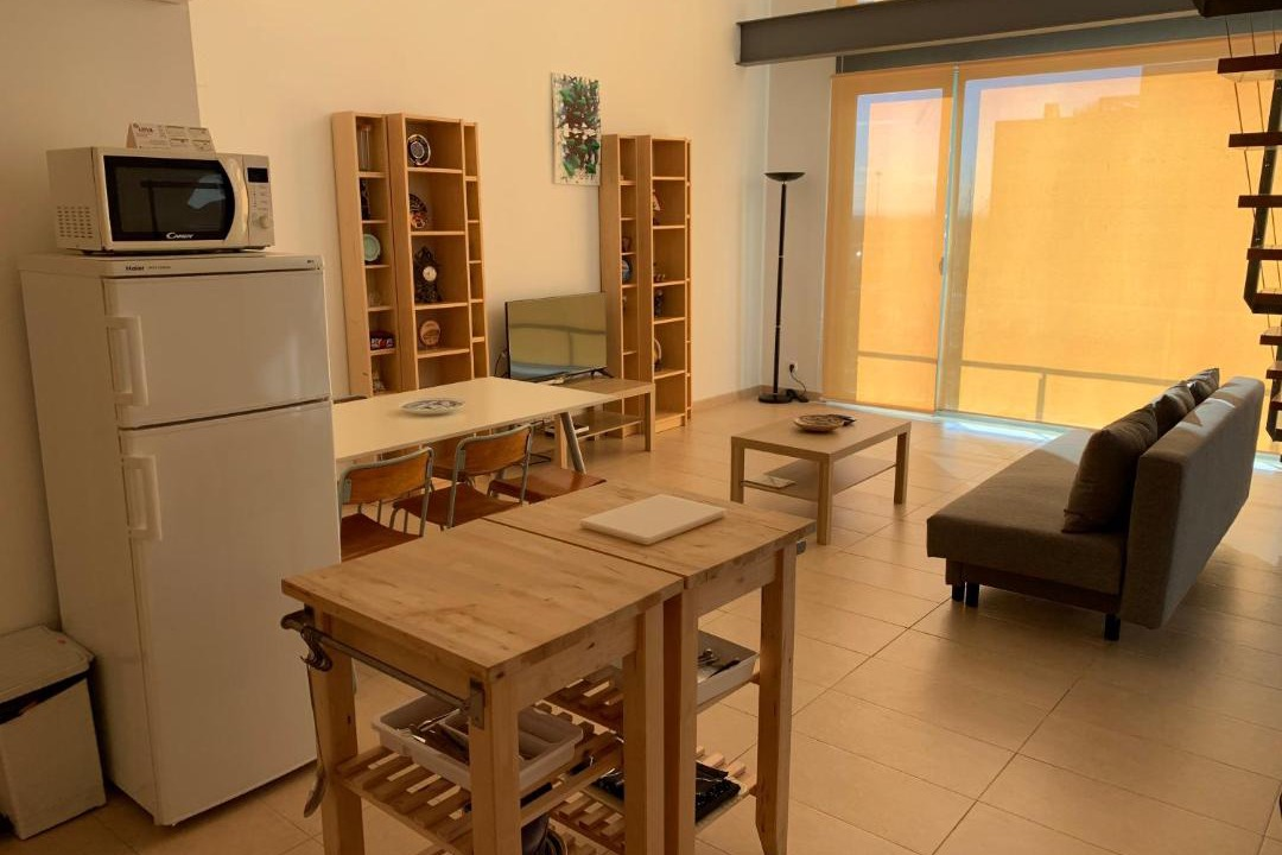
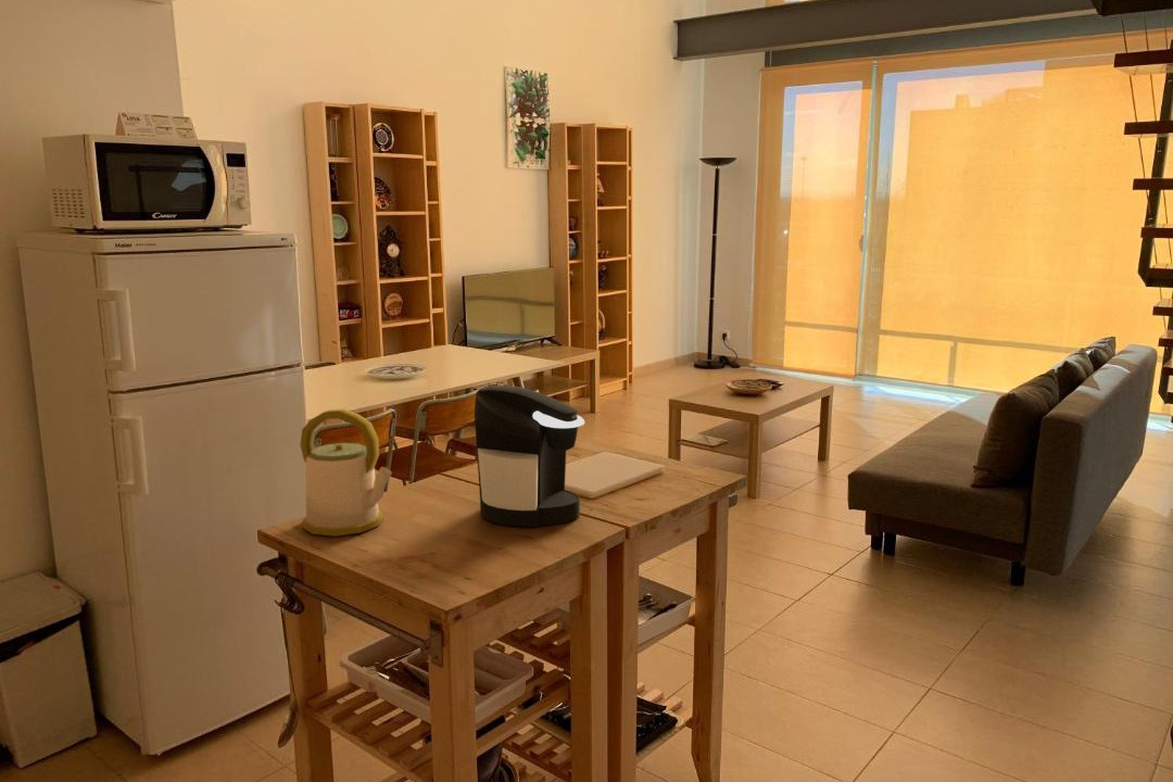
+ kettle (346, 467)
+ coffee maker (531, 451)
